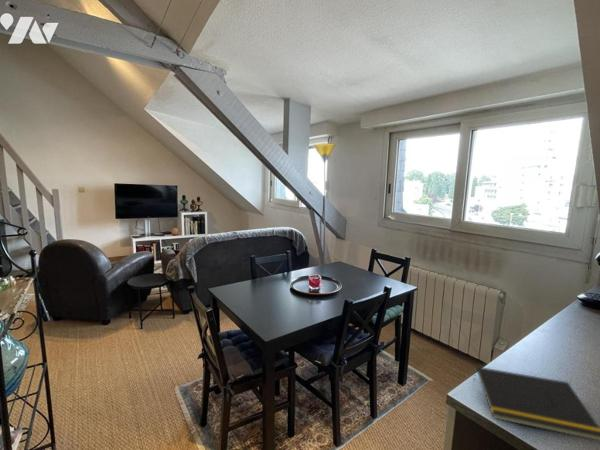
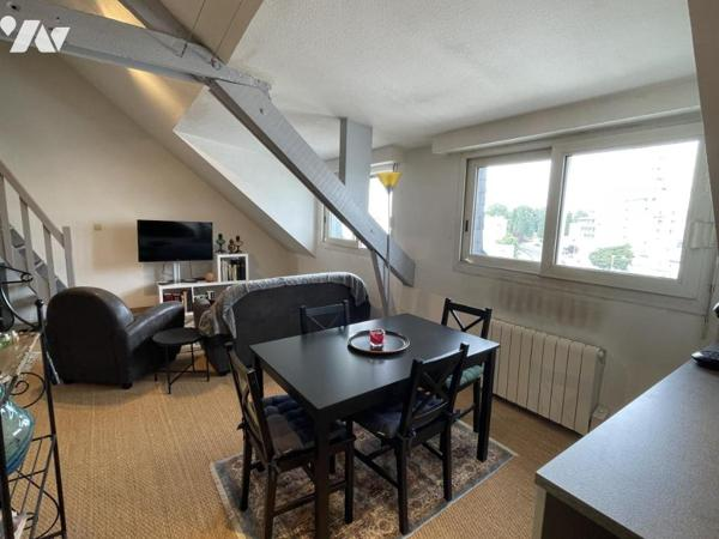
- notepad (532, 399)
